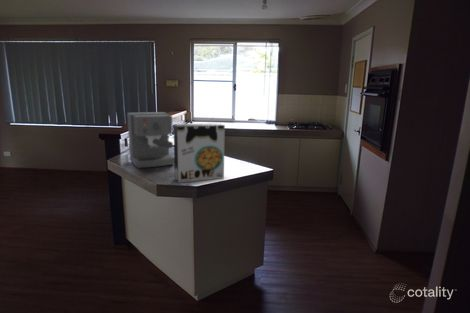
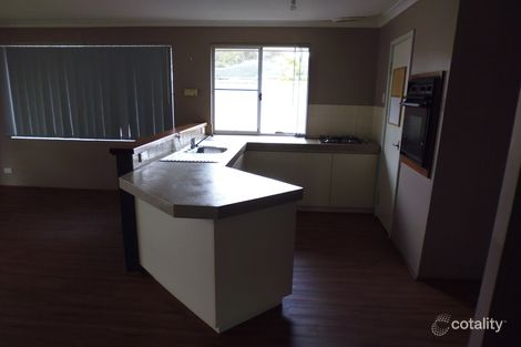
- cereal box (199, 152)
- coffee maker (154, 139)
